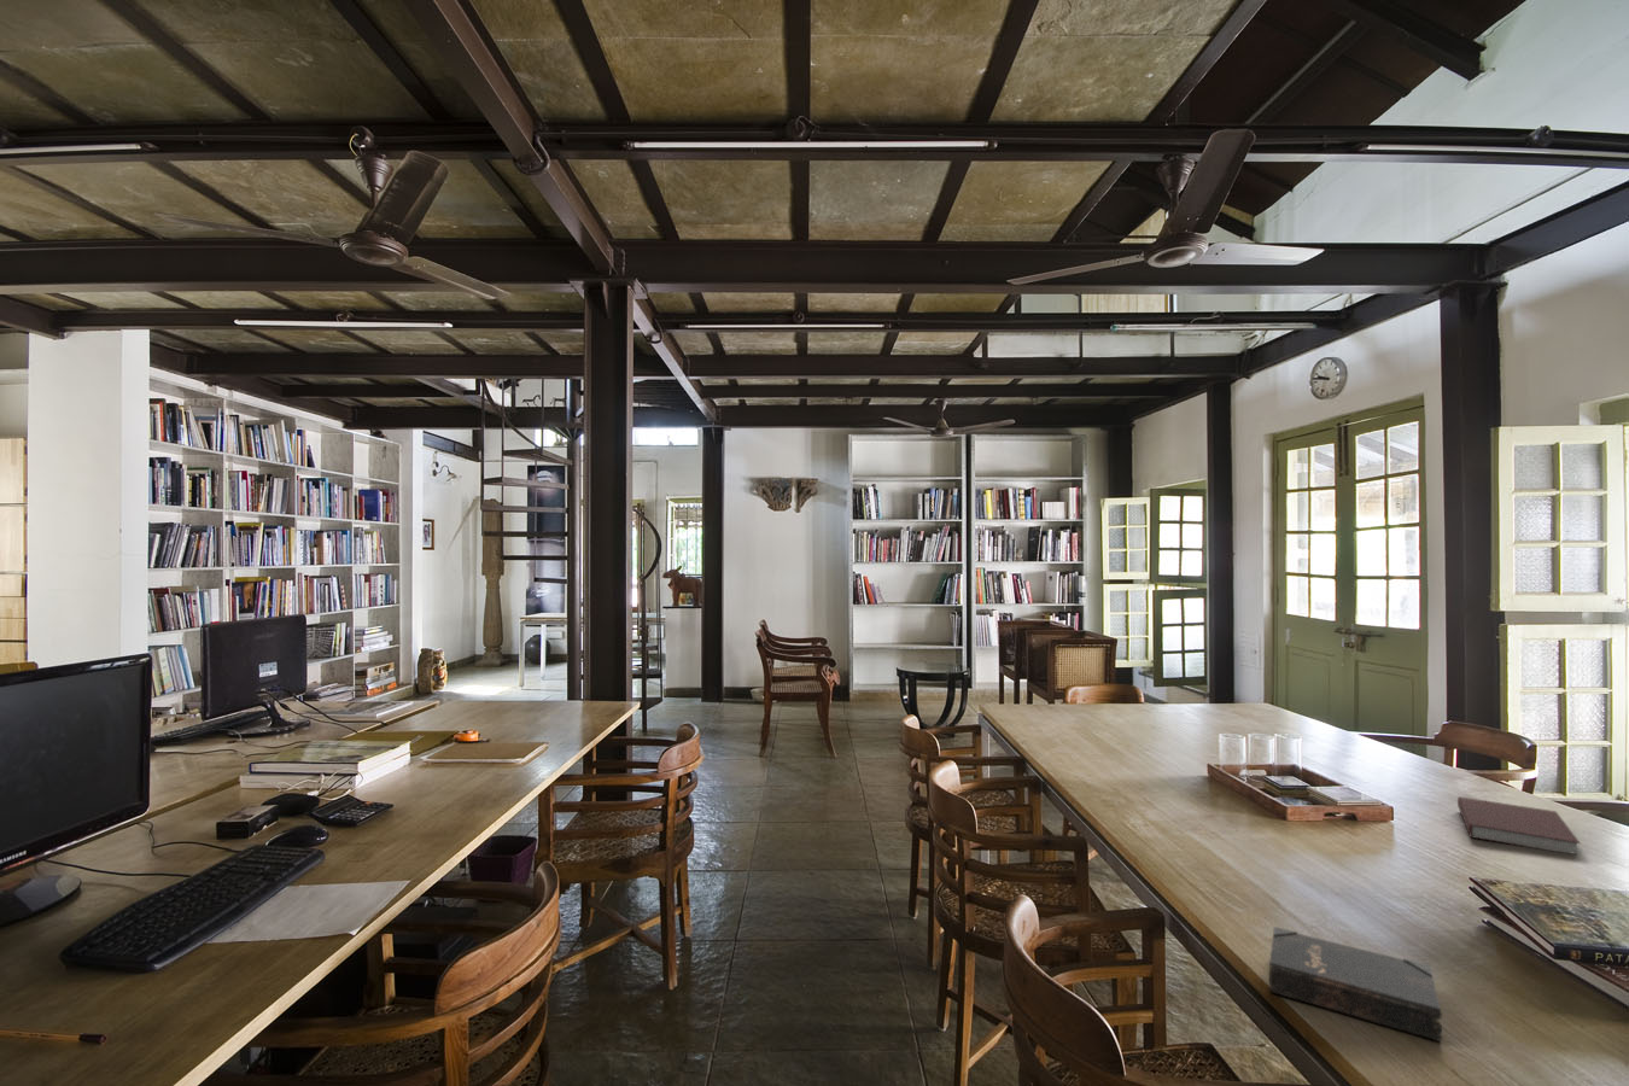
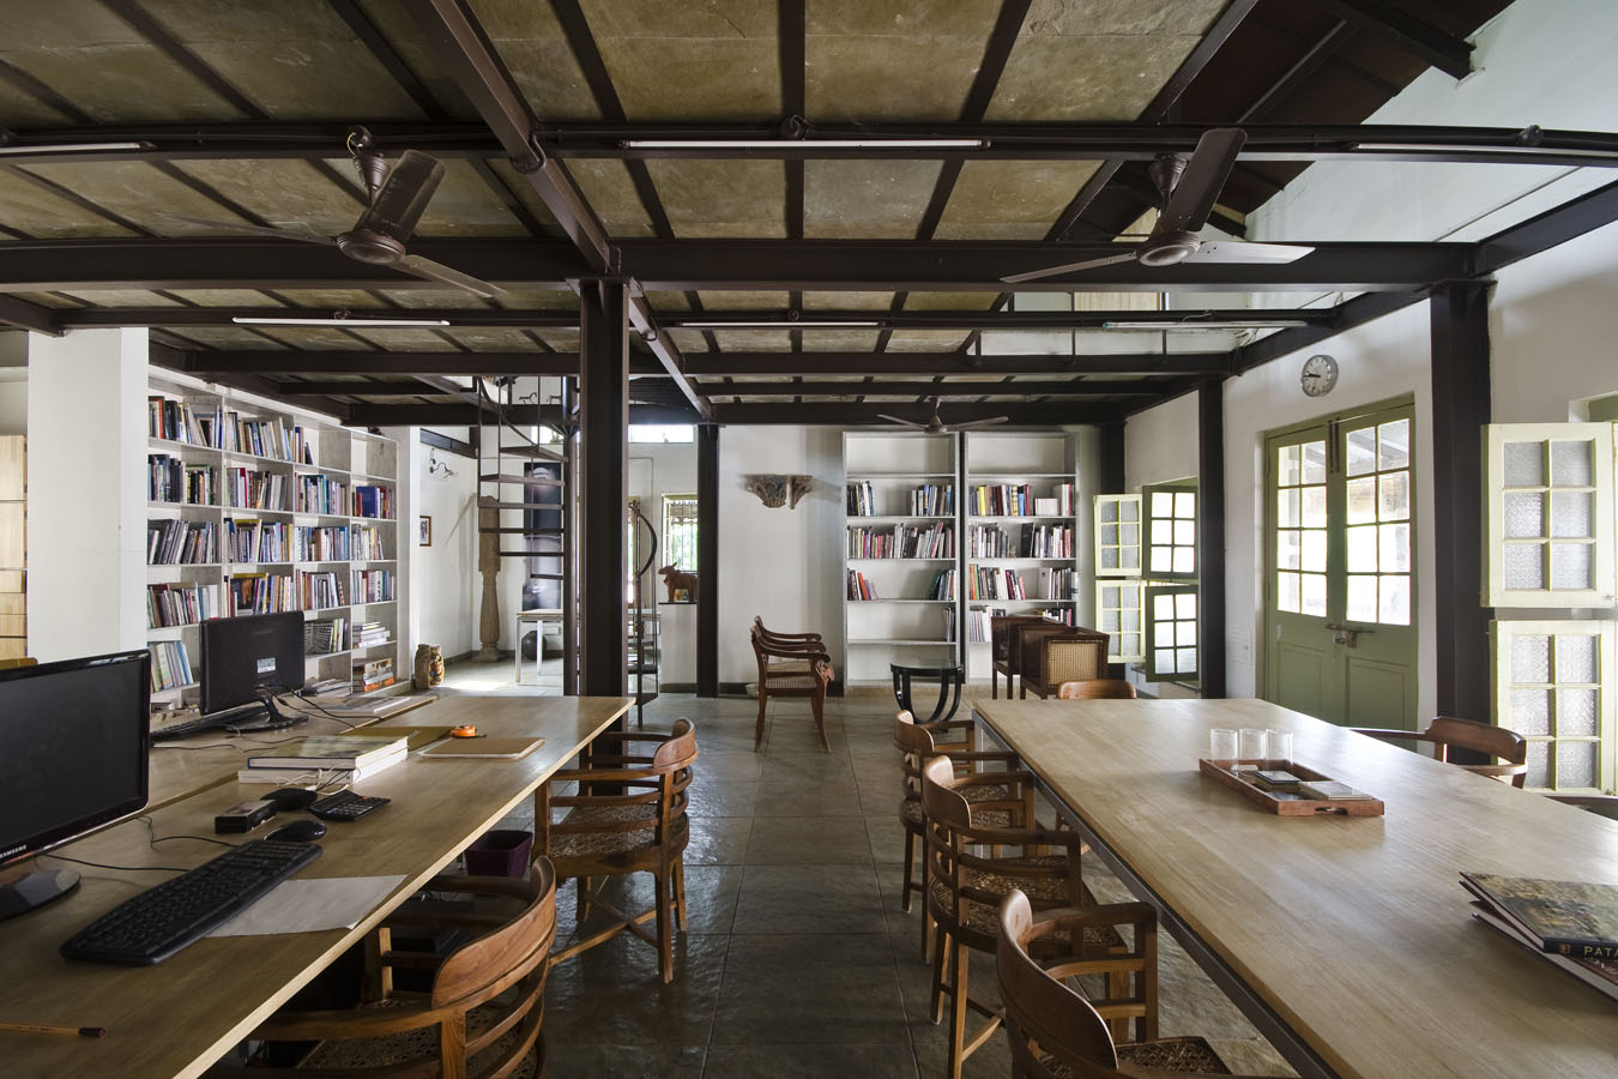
- hardback book (1349, 979)
- notebook (1513, 823)
